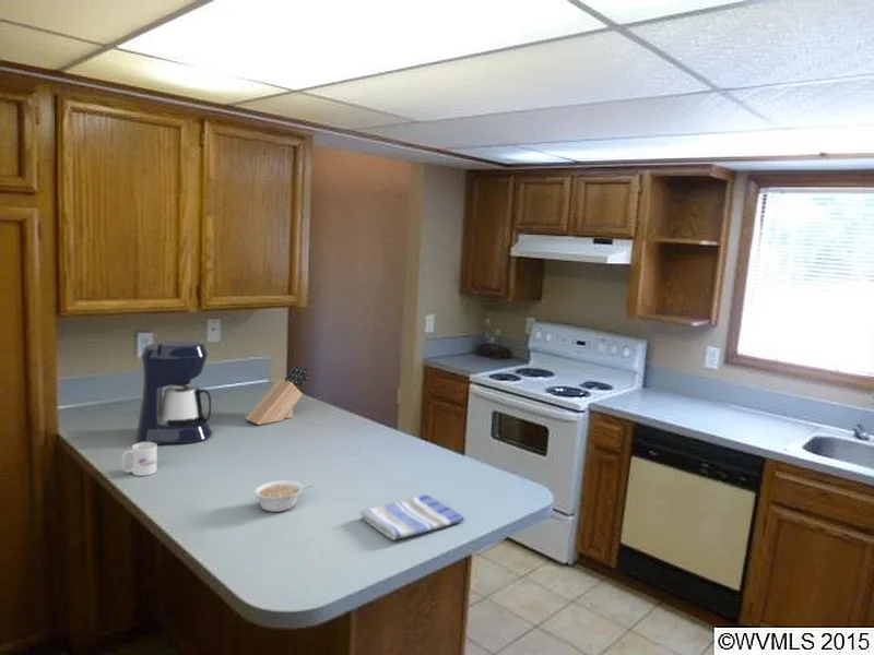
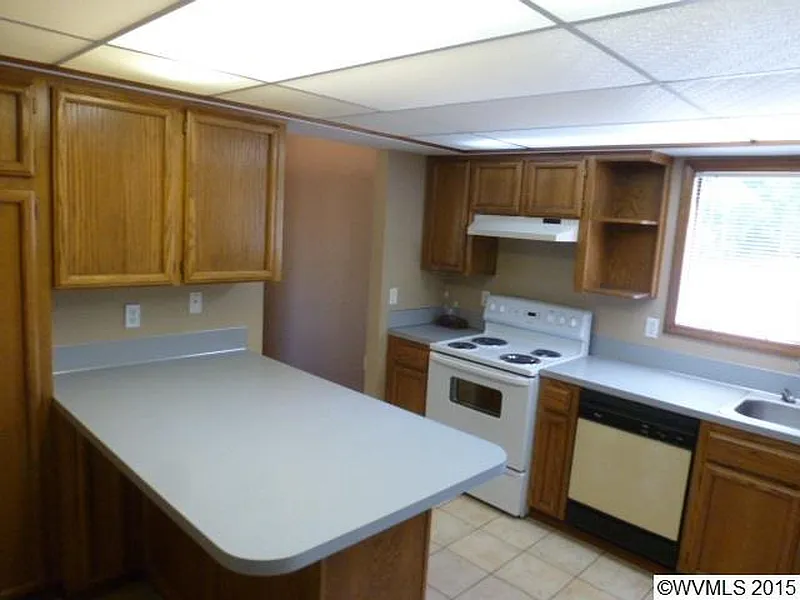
- legume (280, 495)
- knife block (279, 393)
- dish towel (411, 515)
- coffee maker (173, 389)
- mug (139, 460)
